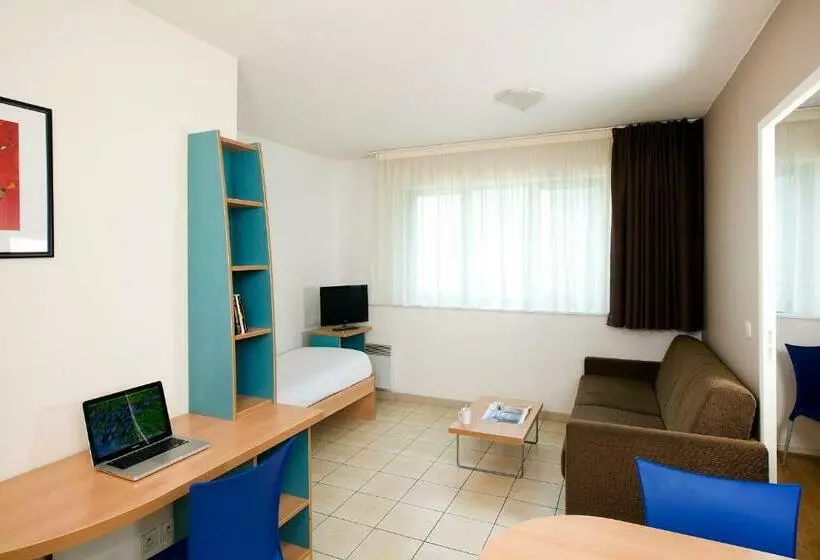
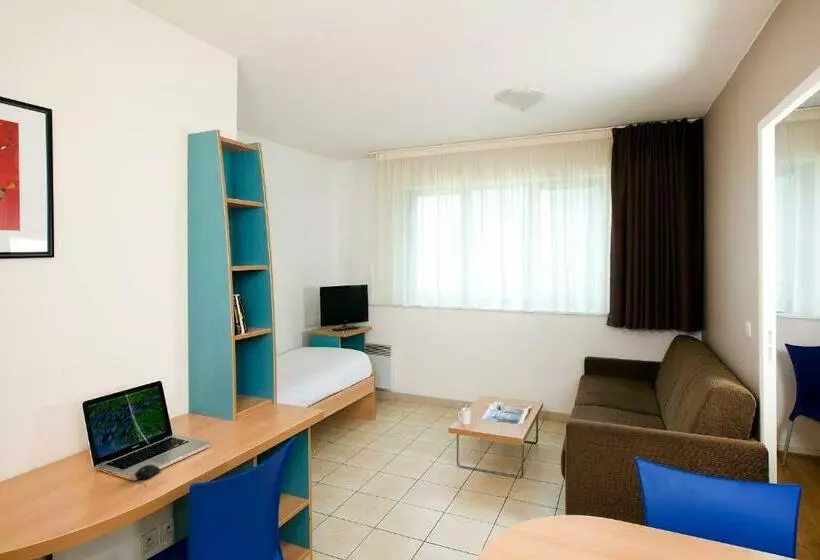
+ computer mouse (146, 473)
